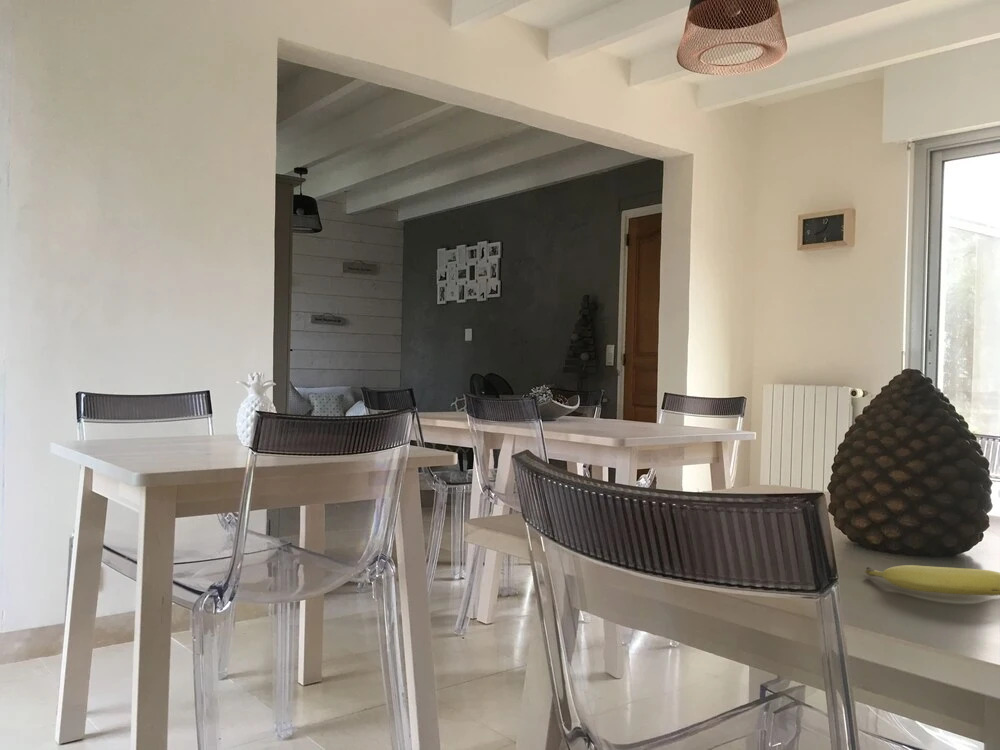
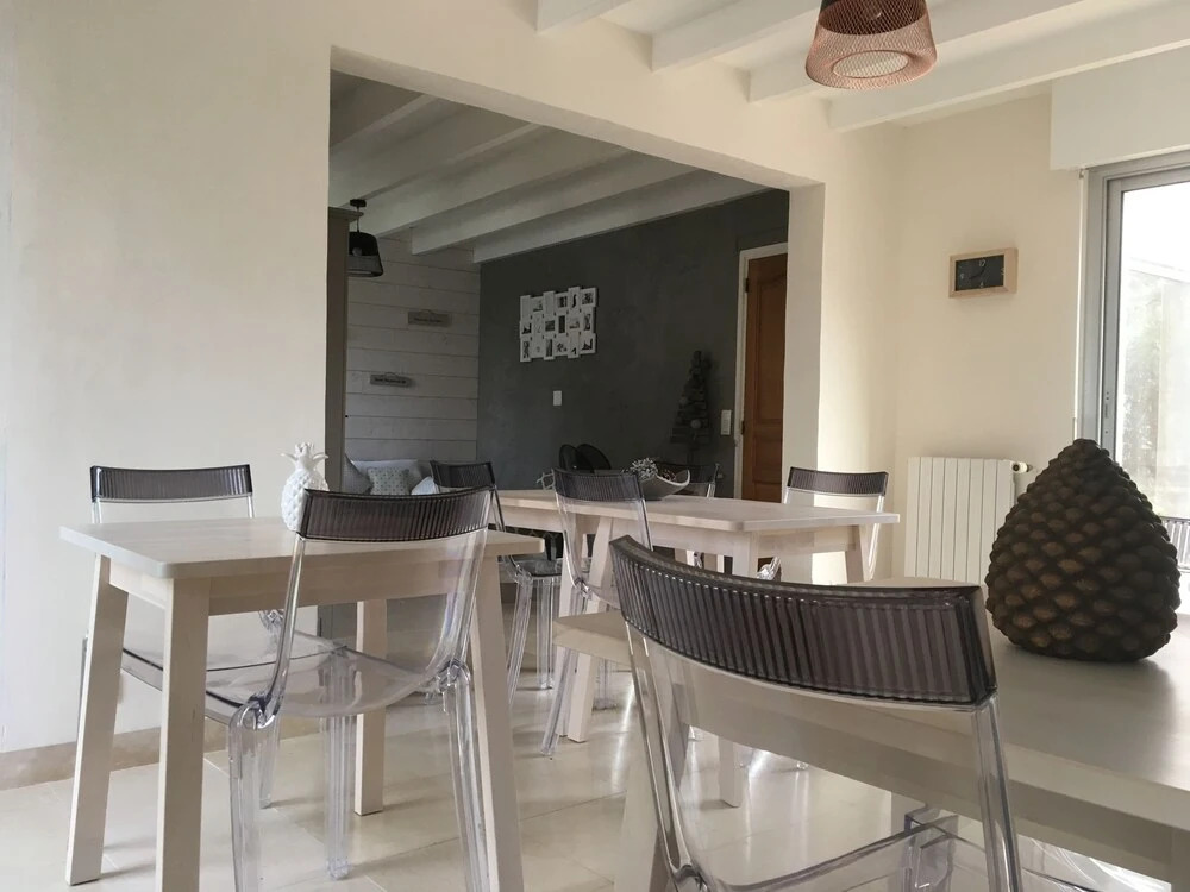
- fruit (939, 576)
